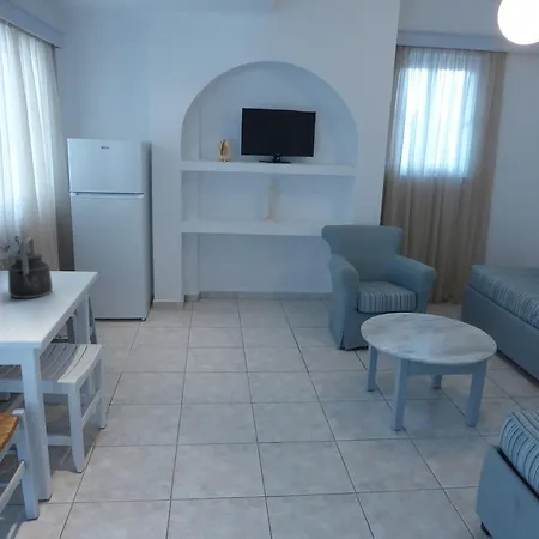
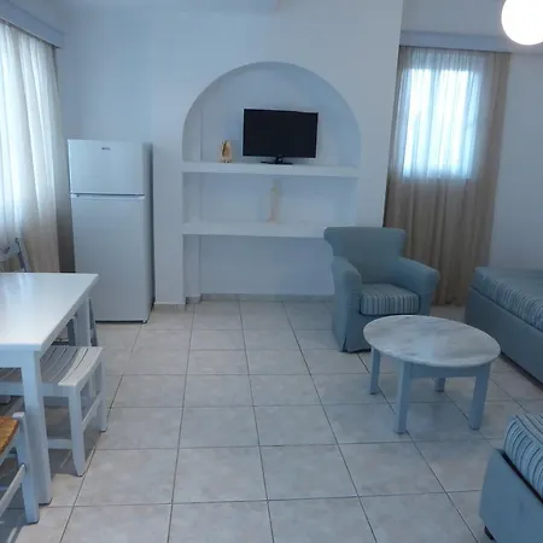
- kettle (26, 268)
